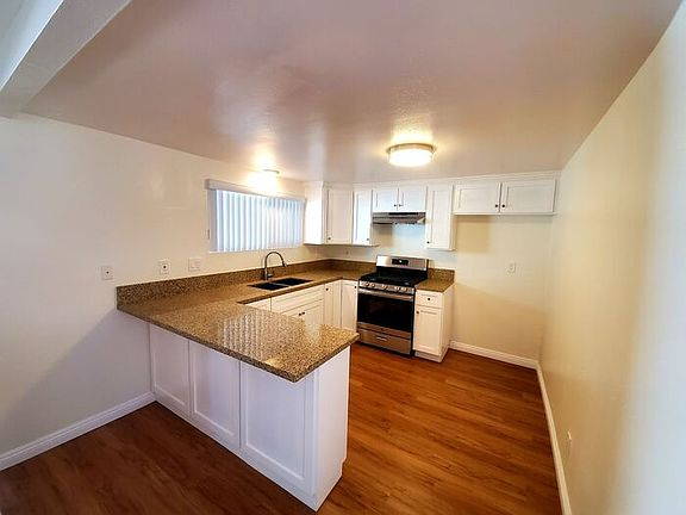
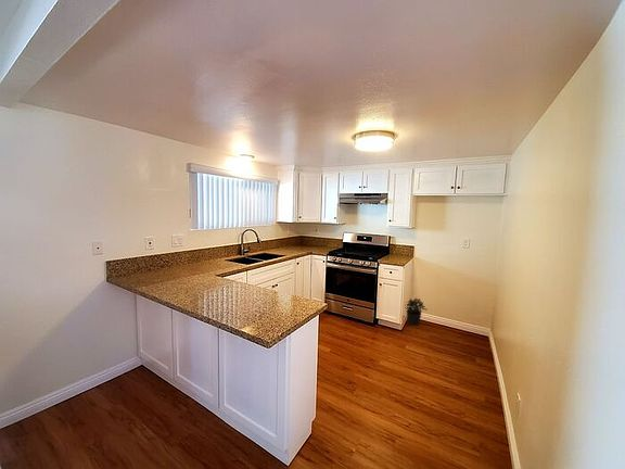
+ potted plant (414, 310)
